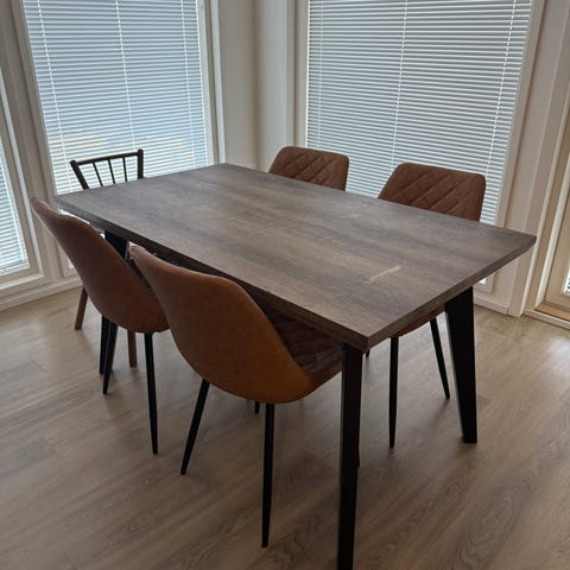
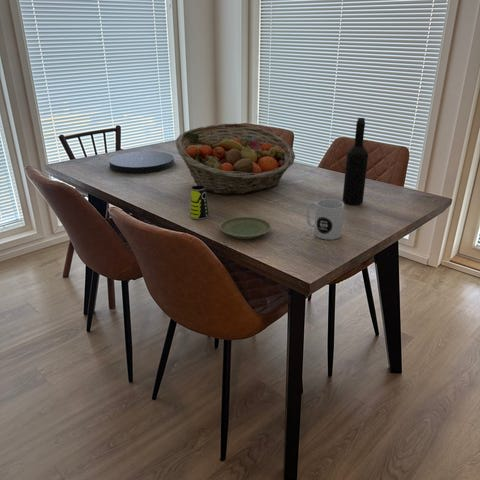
+ mug (323, 217)
+ fruit basket (236, 157)
+ plate (142, 161)
+ cup (198, 201)
+ plate (245, 229)
+ wine bottle (356, 161)
